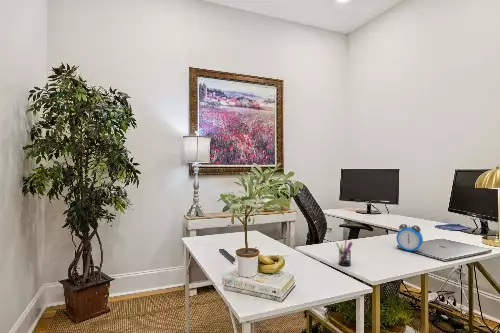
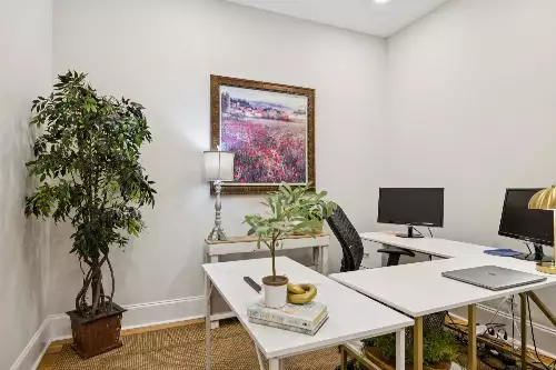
- pen holder (343, 251)
- alarm clock (409, 237)
